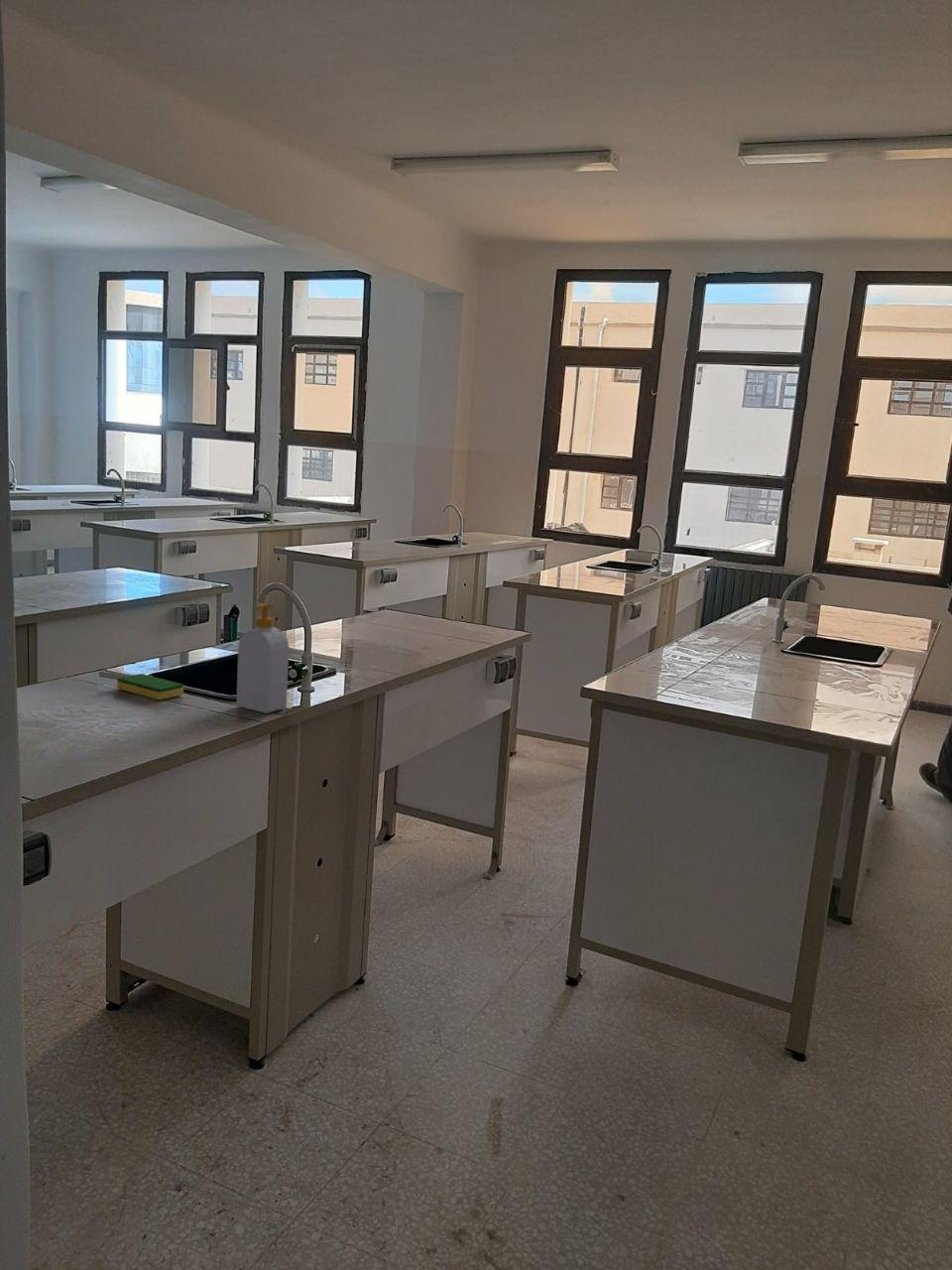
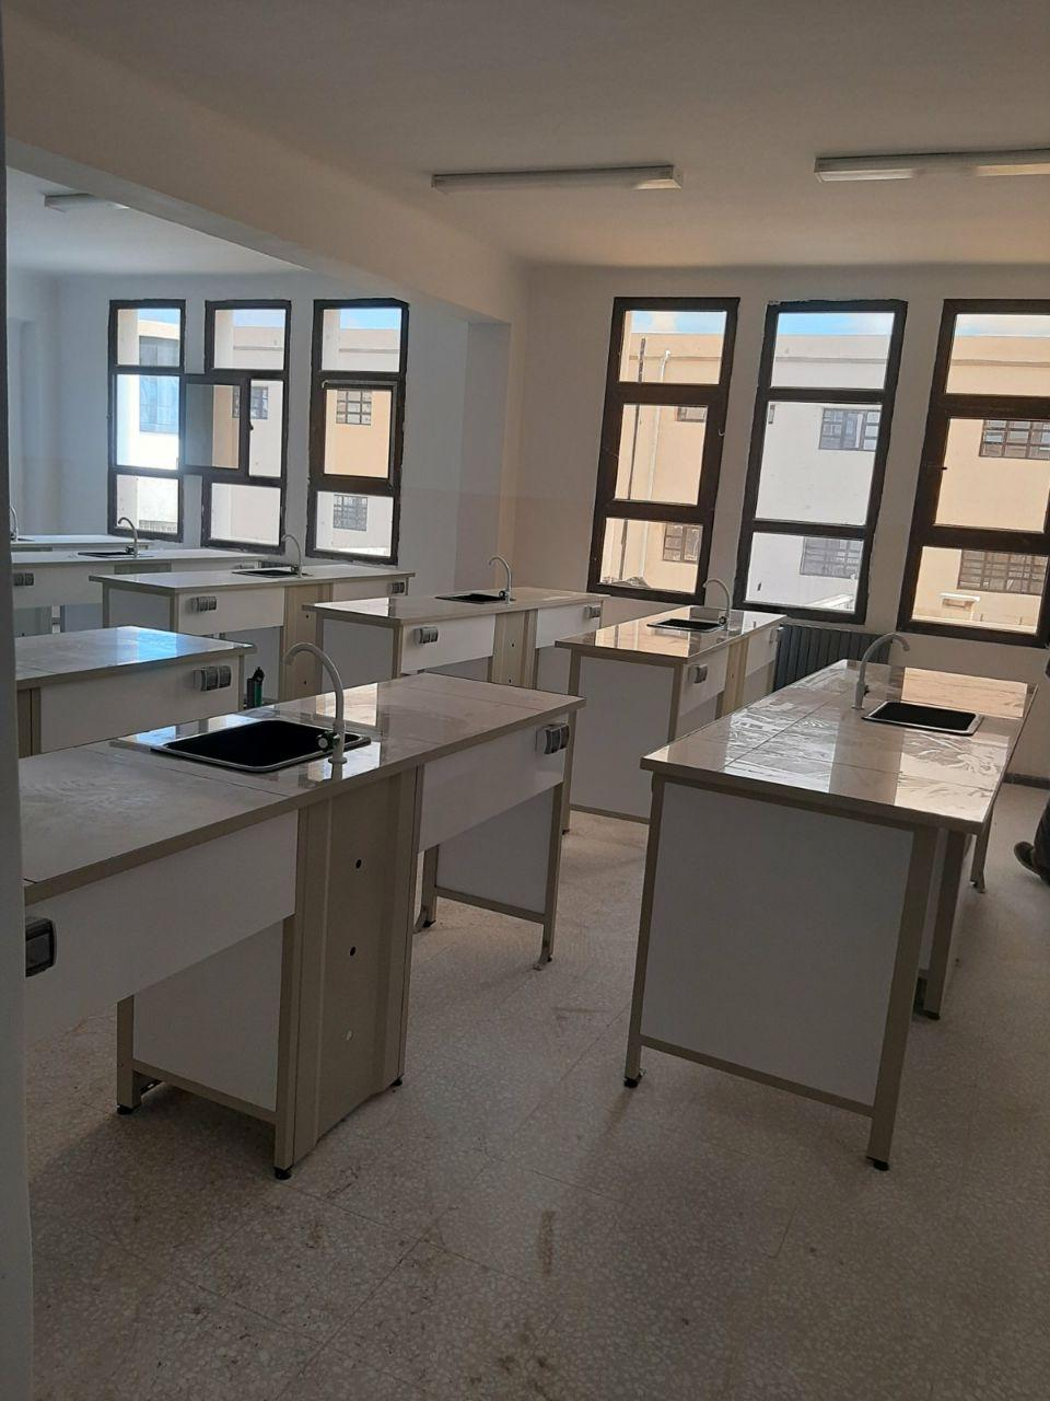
- soap bottle (262, 656)
- dish sponge (150, 686)
